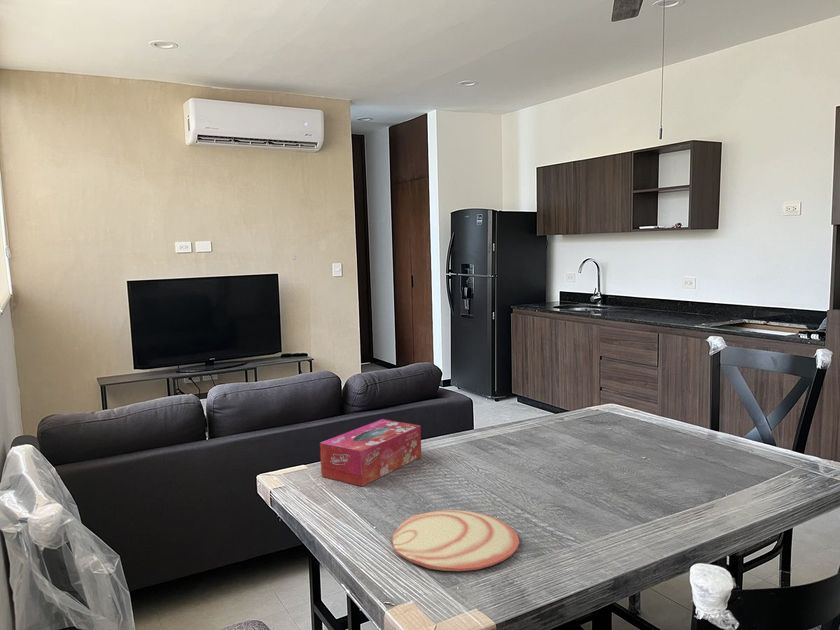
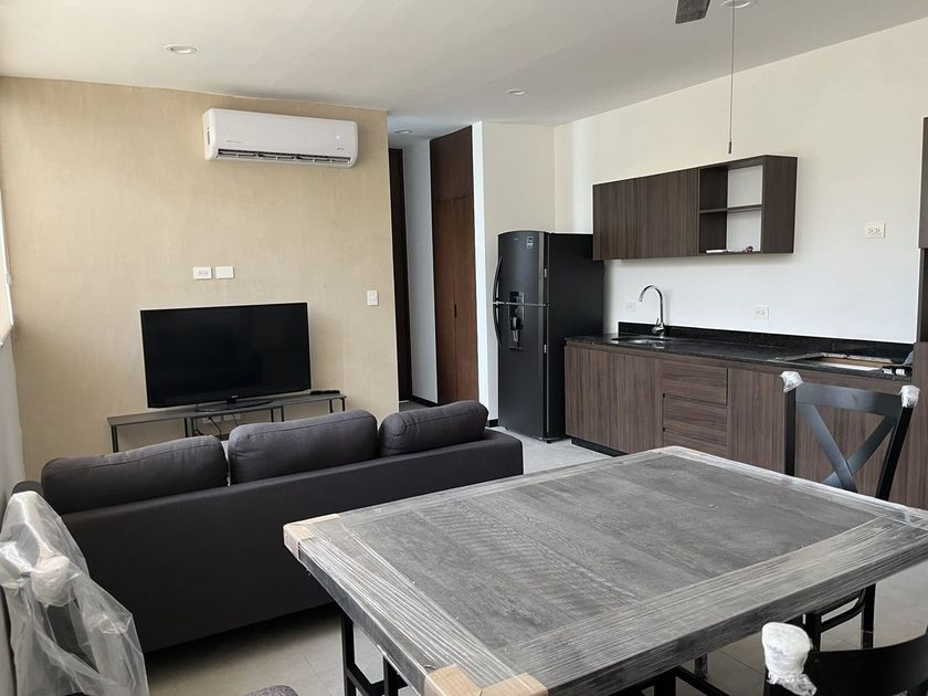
- tissue box (372, 449)
- plate (455, 533)
